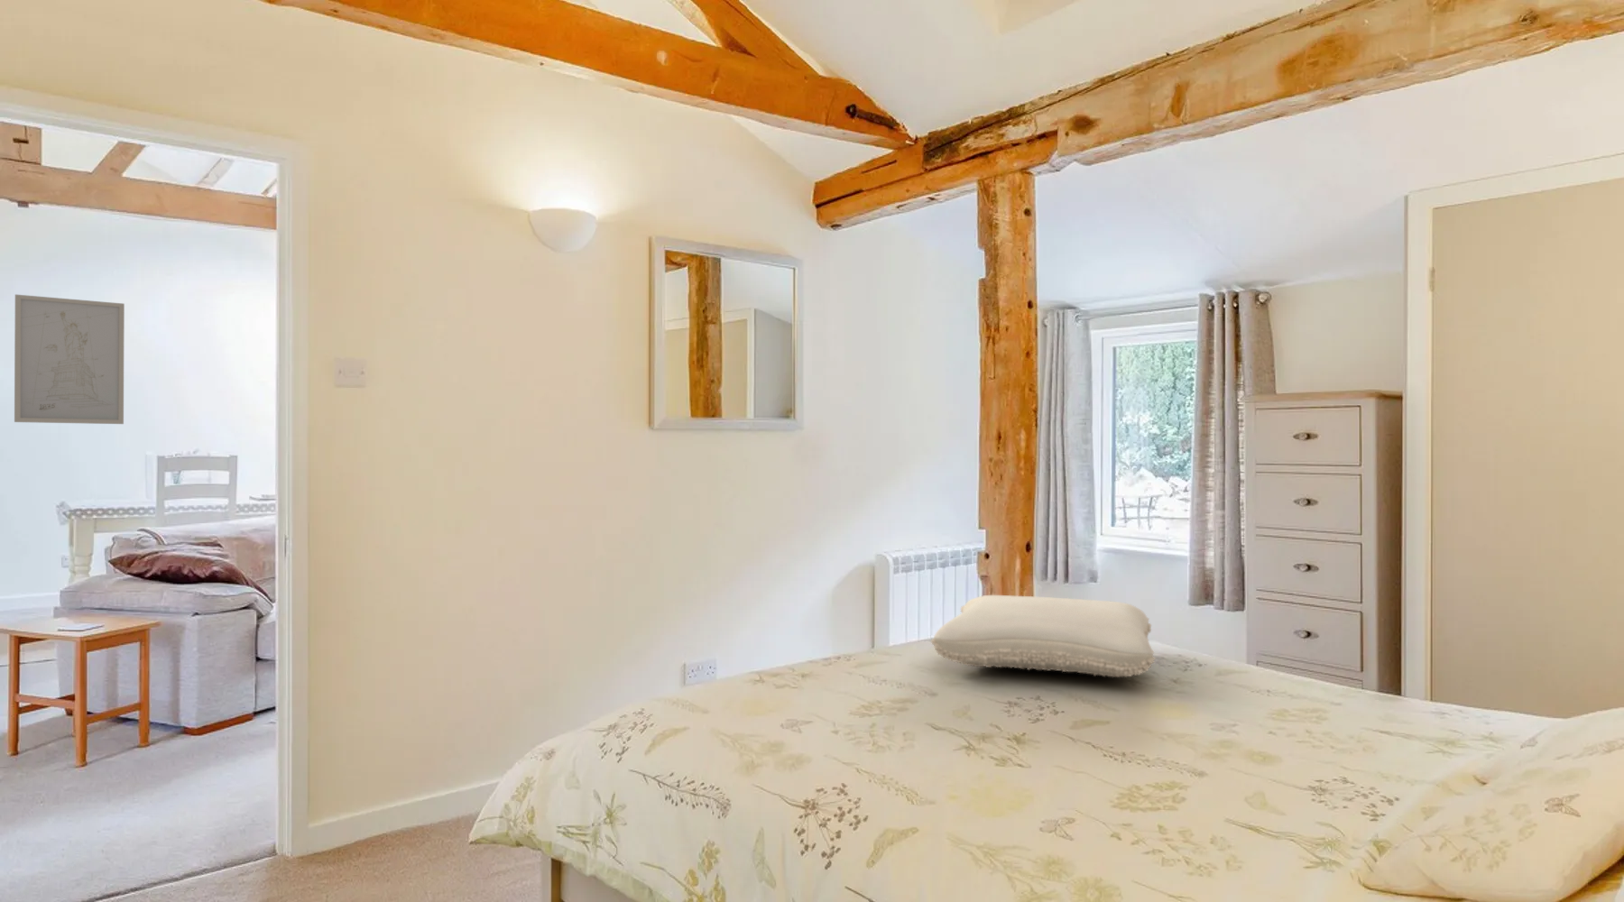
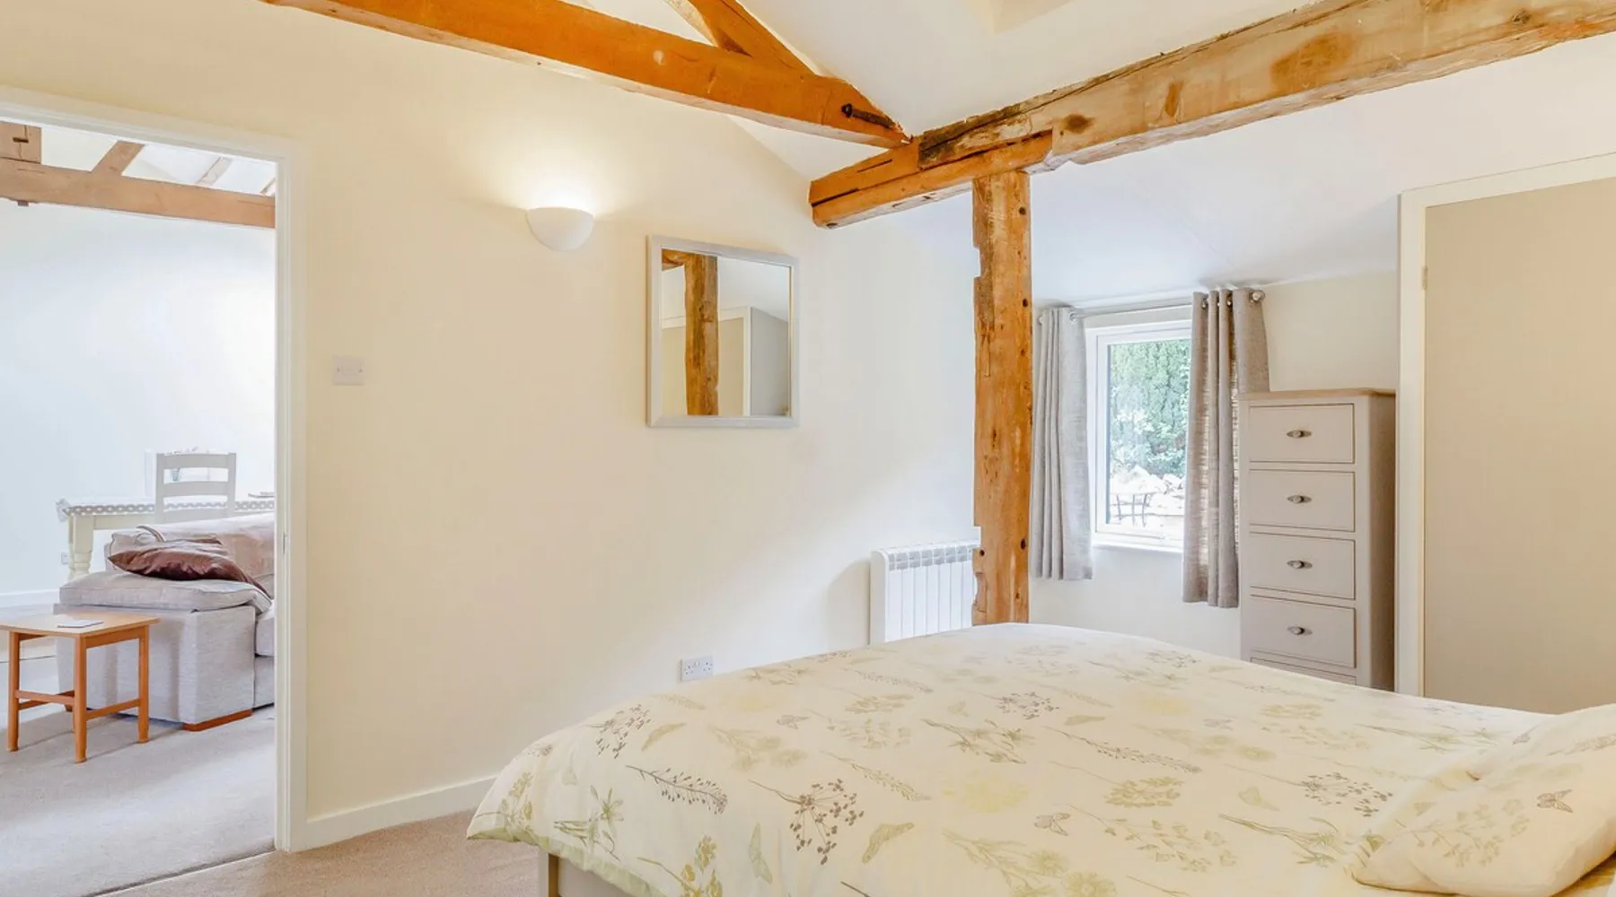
- pillow (1045, 632)
- wall art (70, 361)
